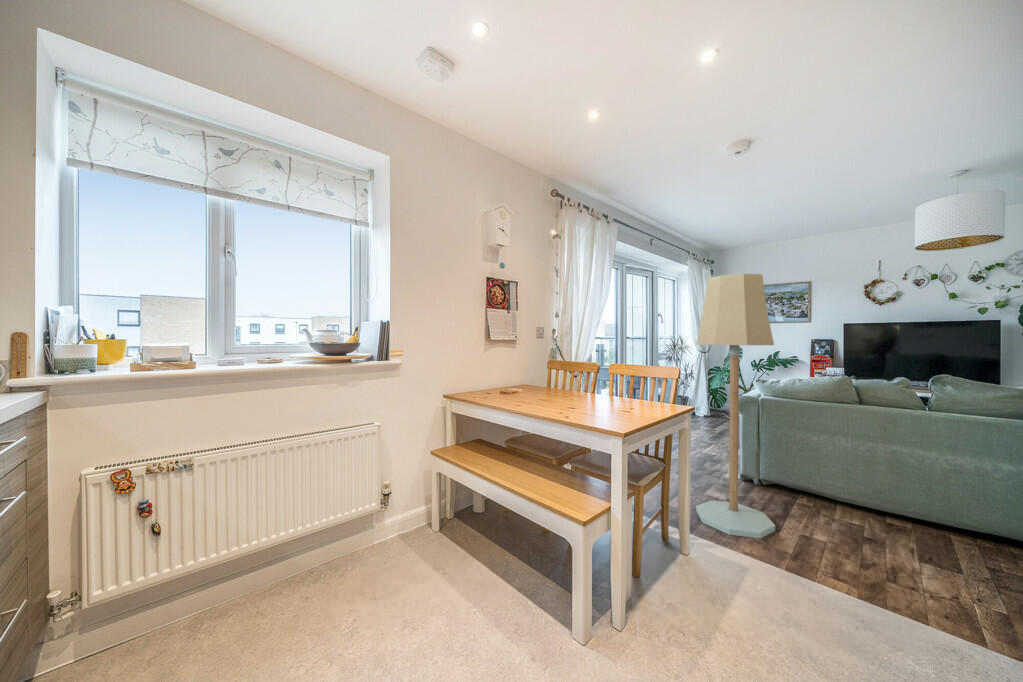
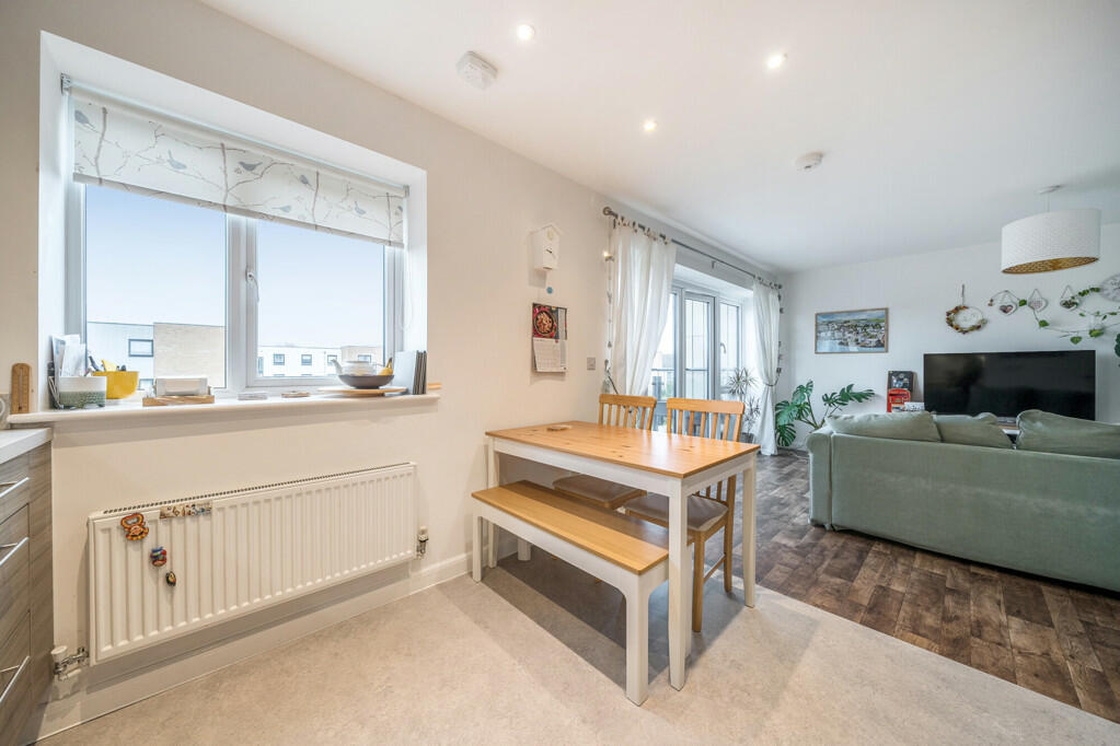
- floor lamp (734, 399)
